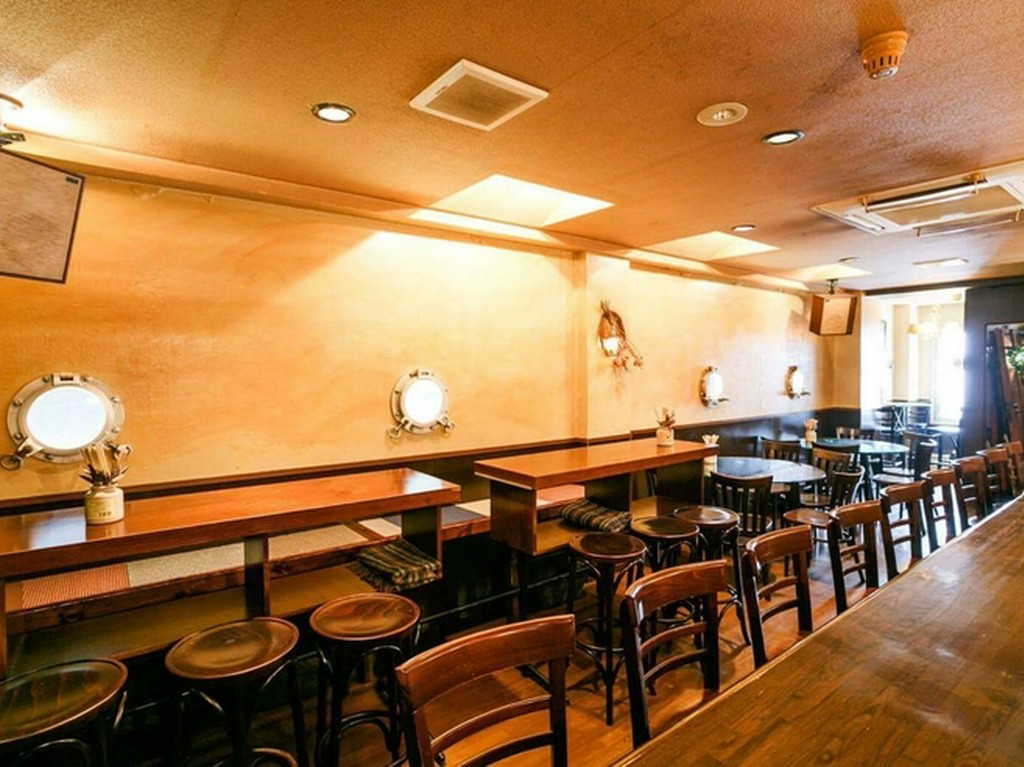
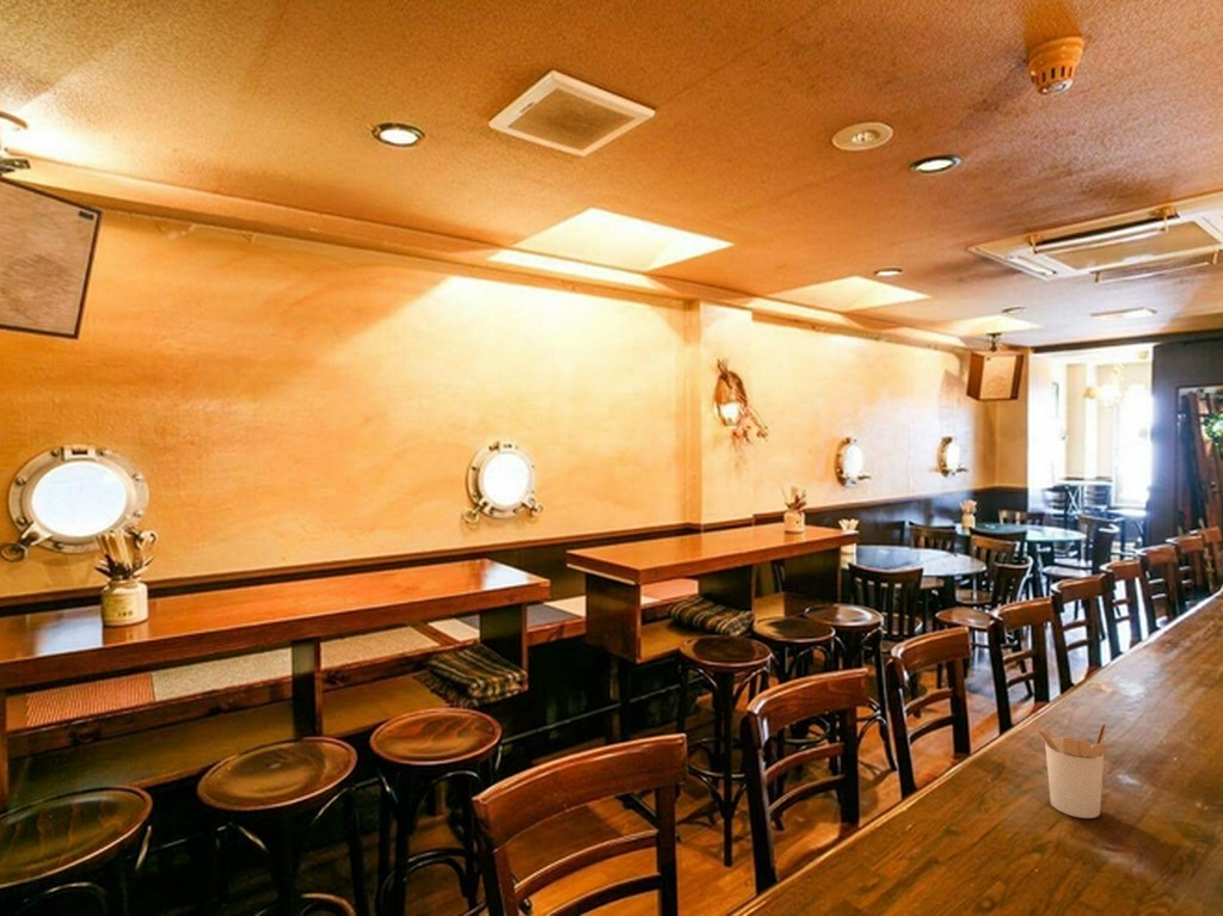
+ utensil holder (1077, 768)
